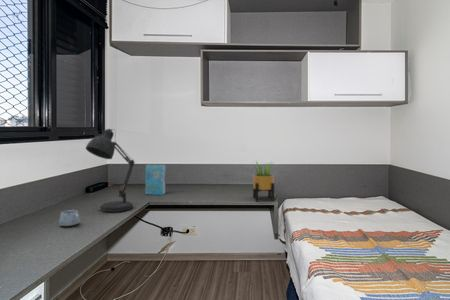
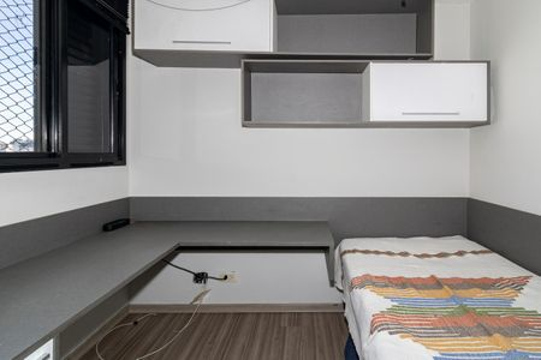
- mug (71, 218)
- desk lamp (111, 158)
- cover (155, 179)
- potted plant (263, 178)
